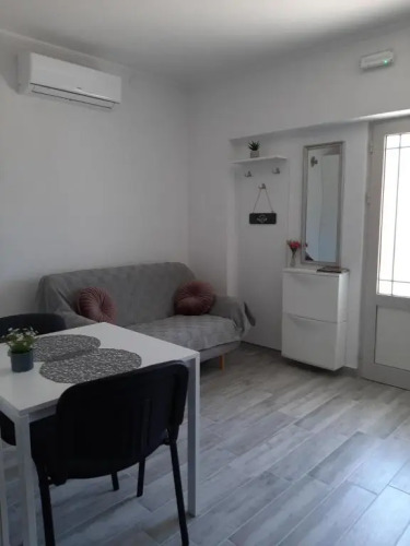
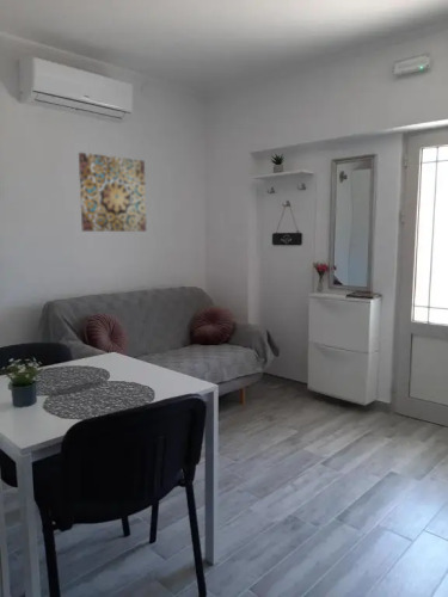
+ wall art (113, 195)
